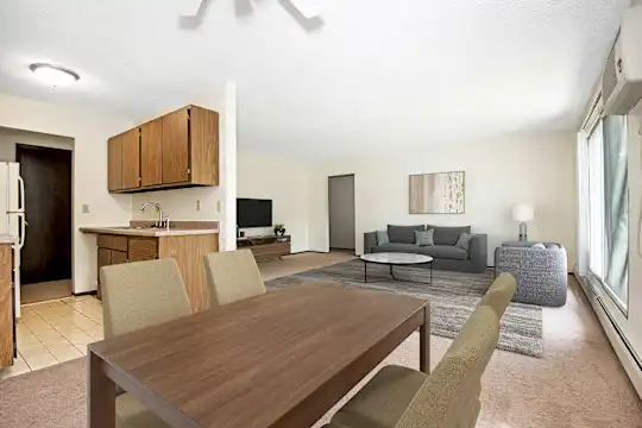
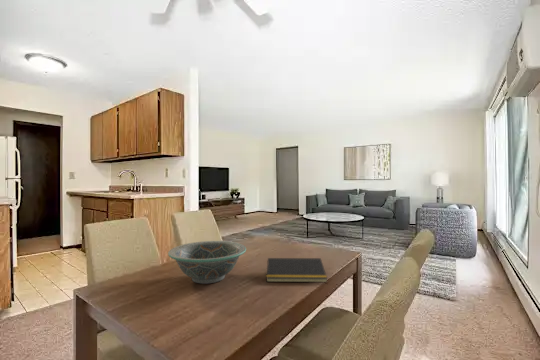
+ notepad (295, 269)
+ decorative bowl (208, 263)
